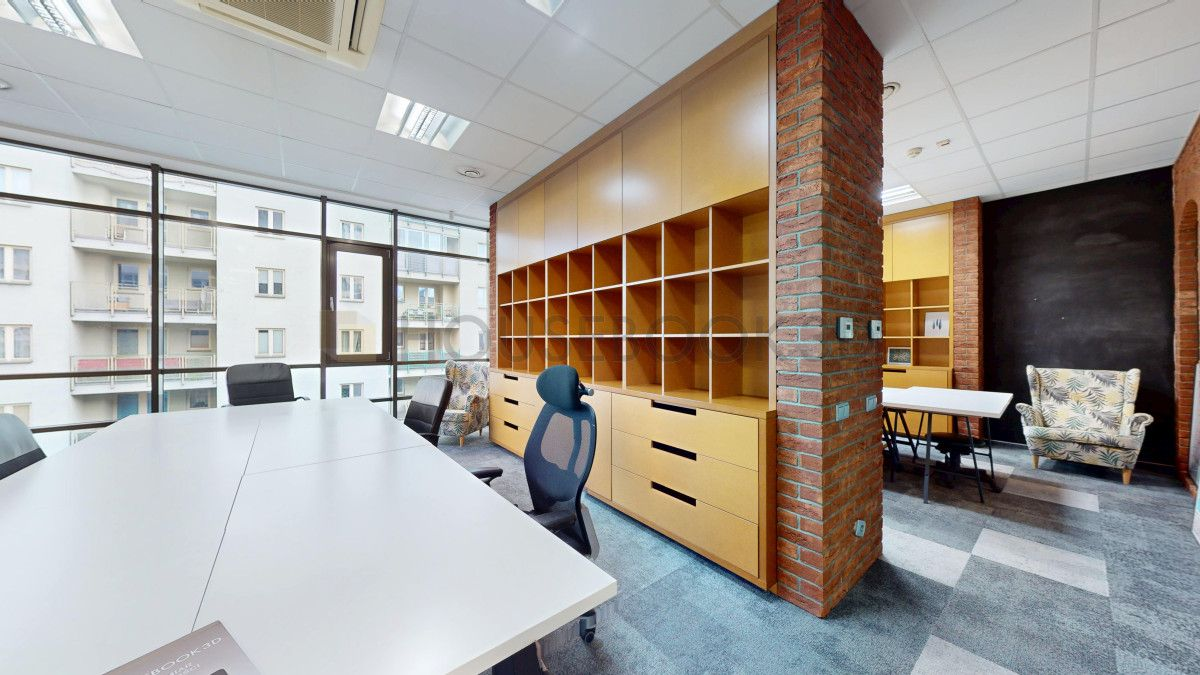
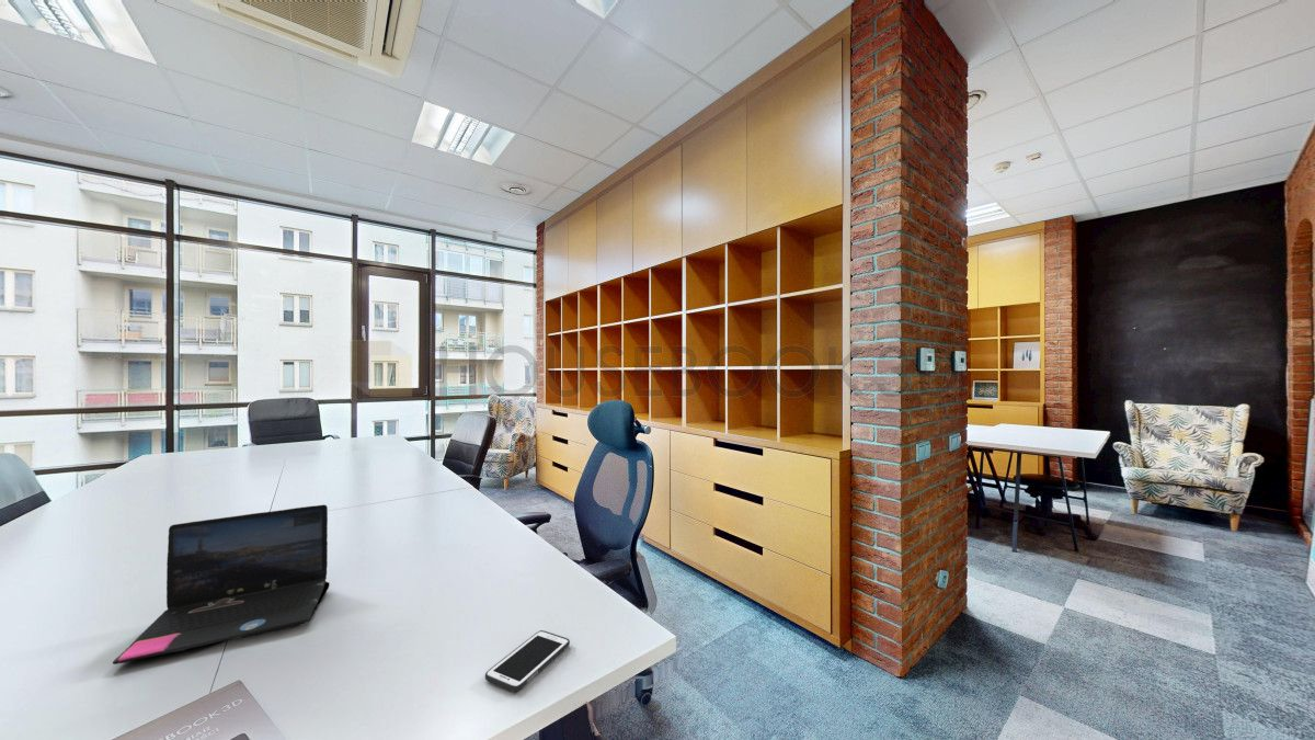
+ cell phone (529, 658)
+ laptop (237, 572)
